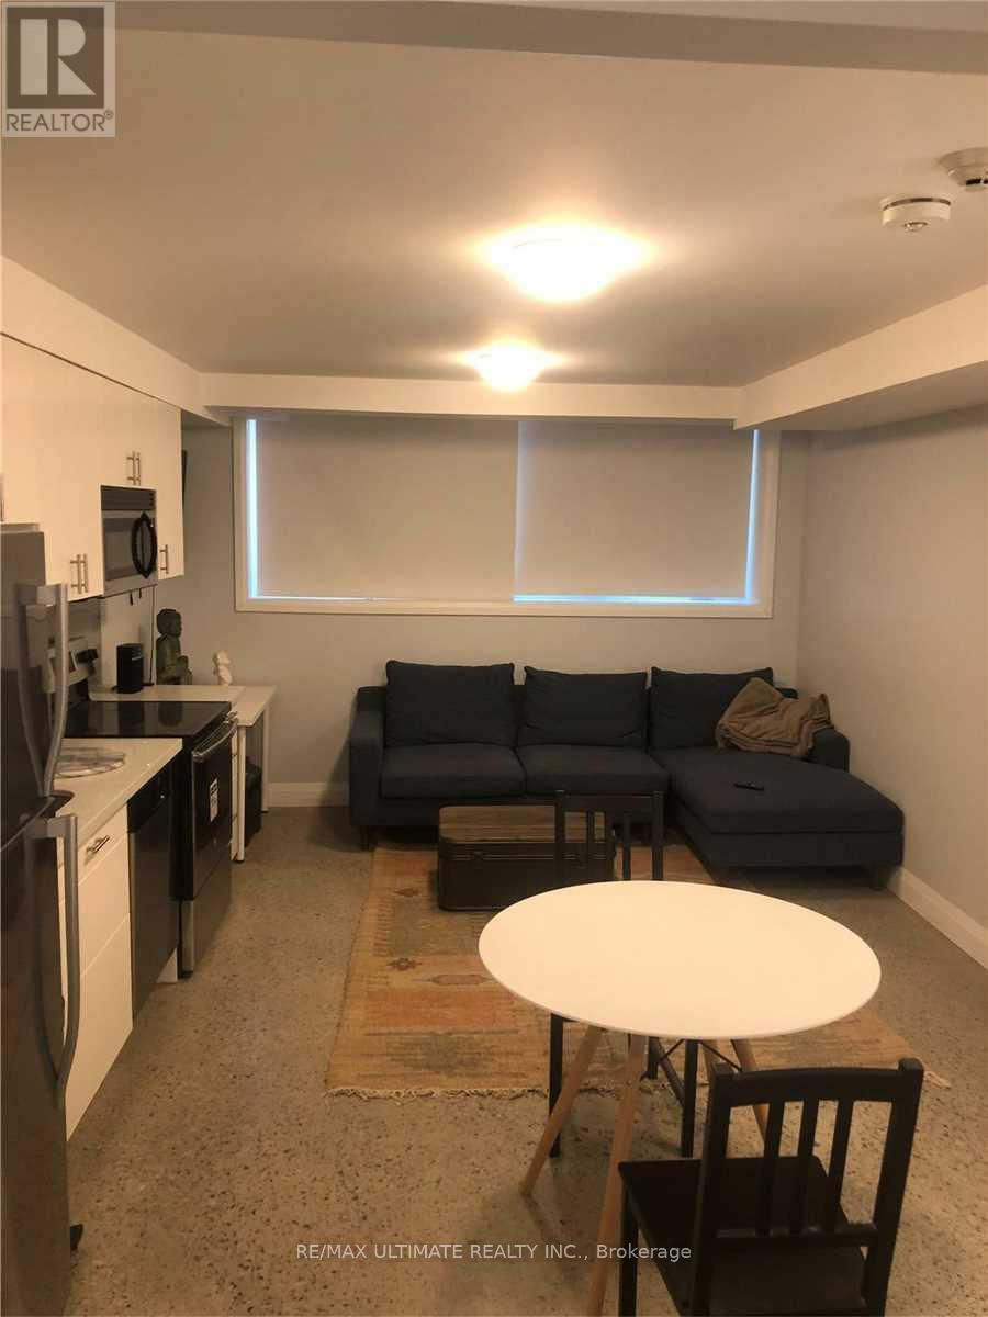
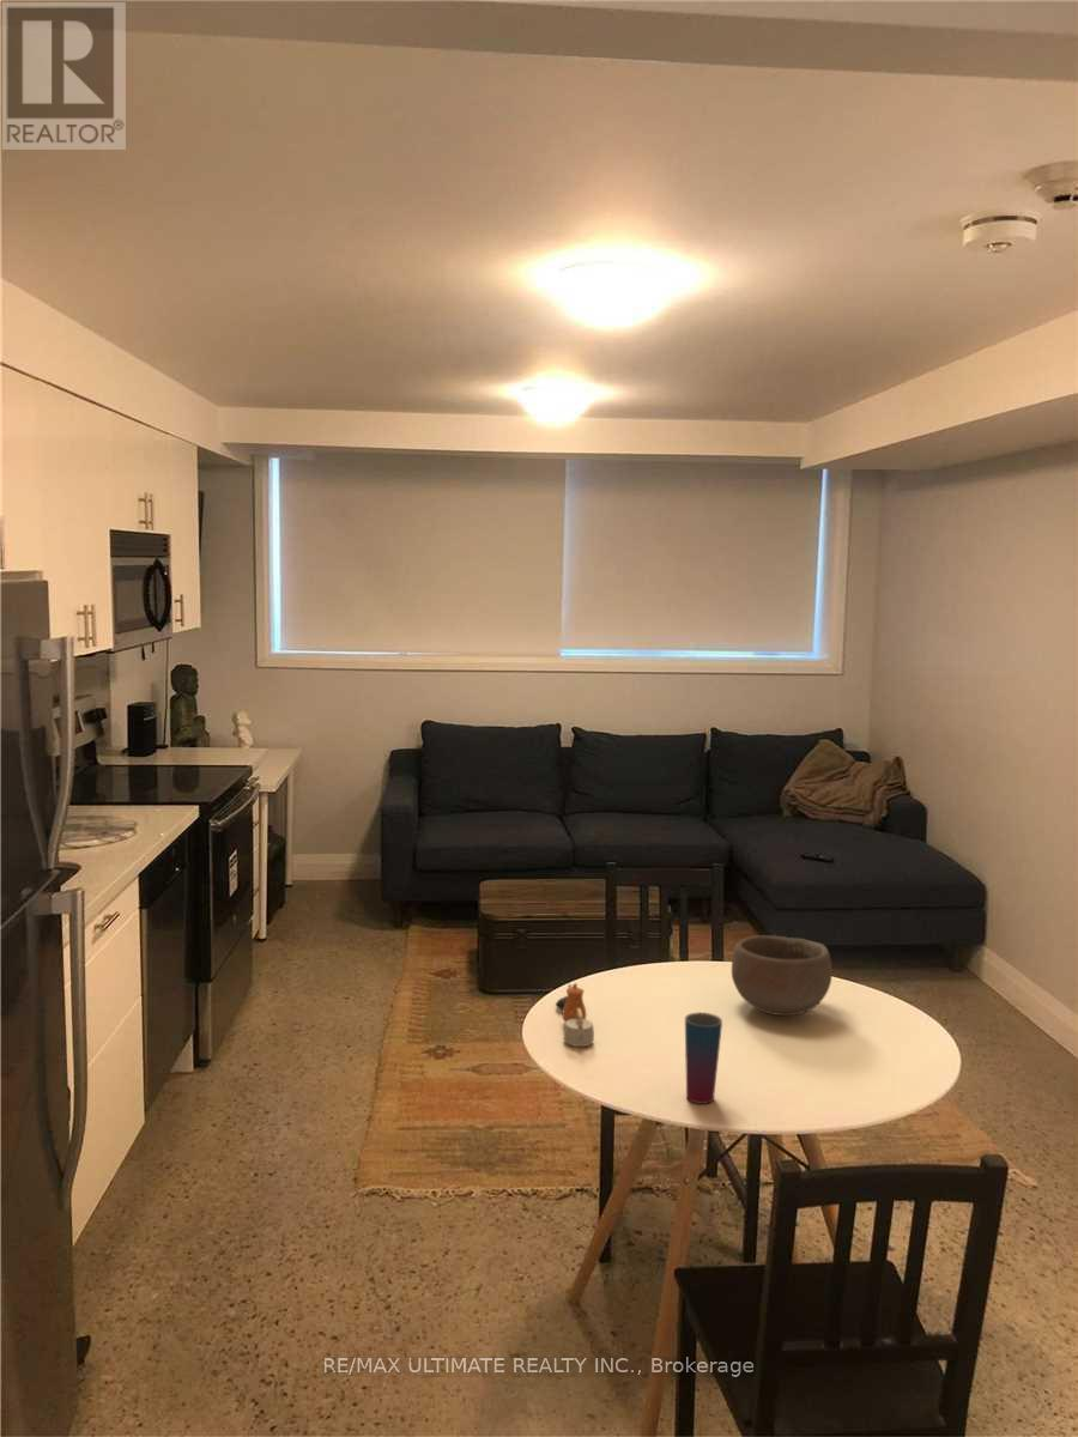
+ bowl (781, 978)
+ cup (701, 1059)
+ teapot (575, 1005)
